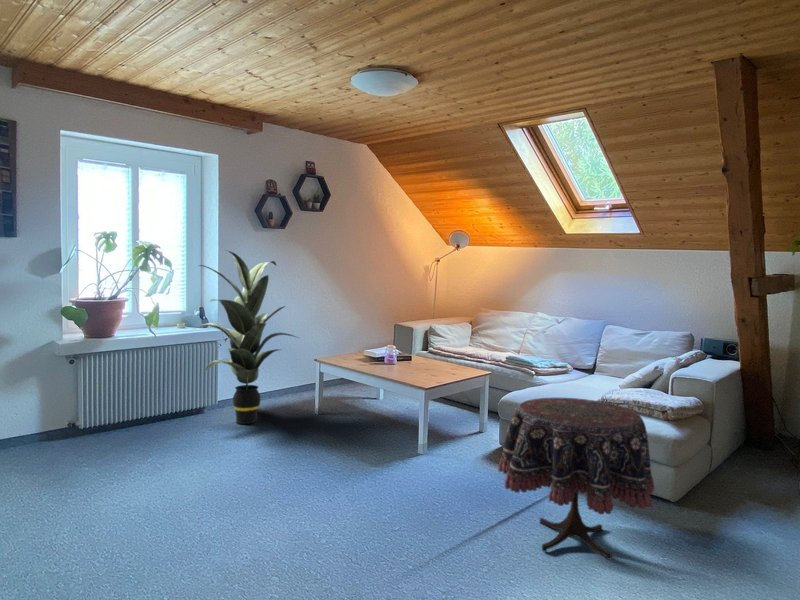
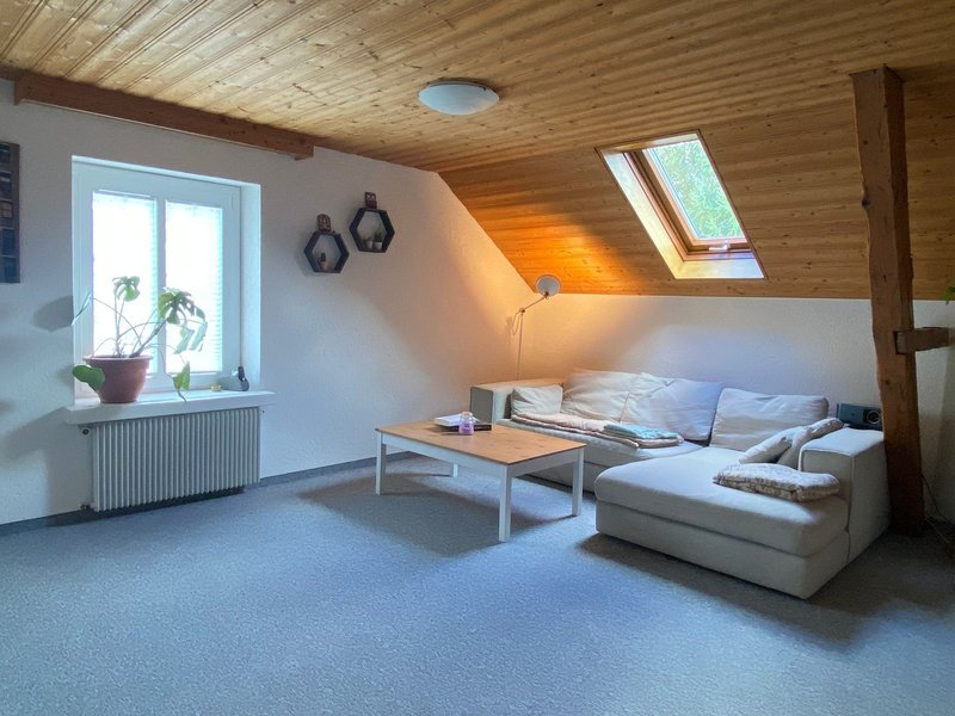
- indoor plant (239, 336)
- side table (574, 473)
